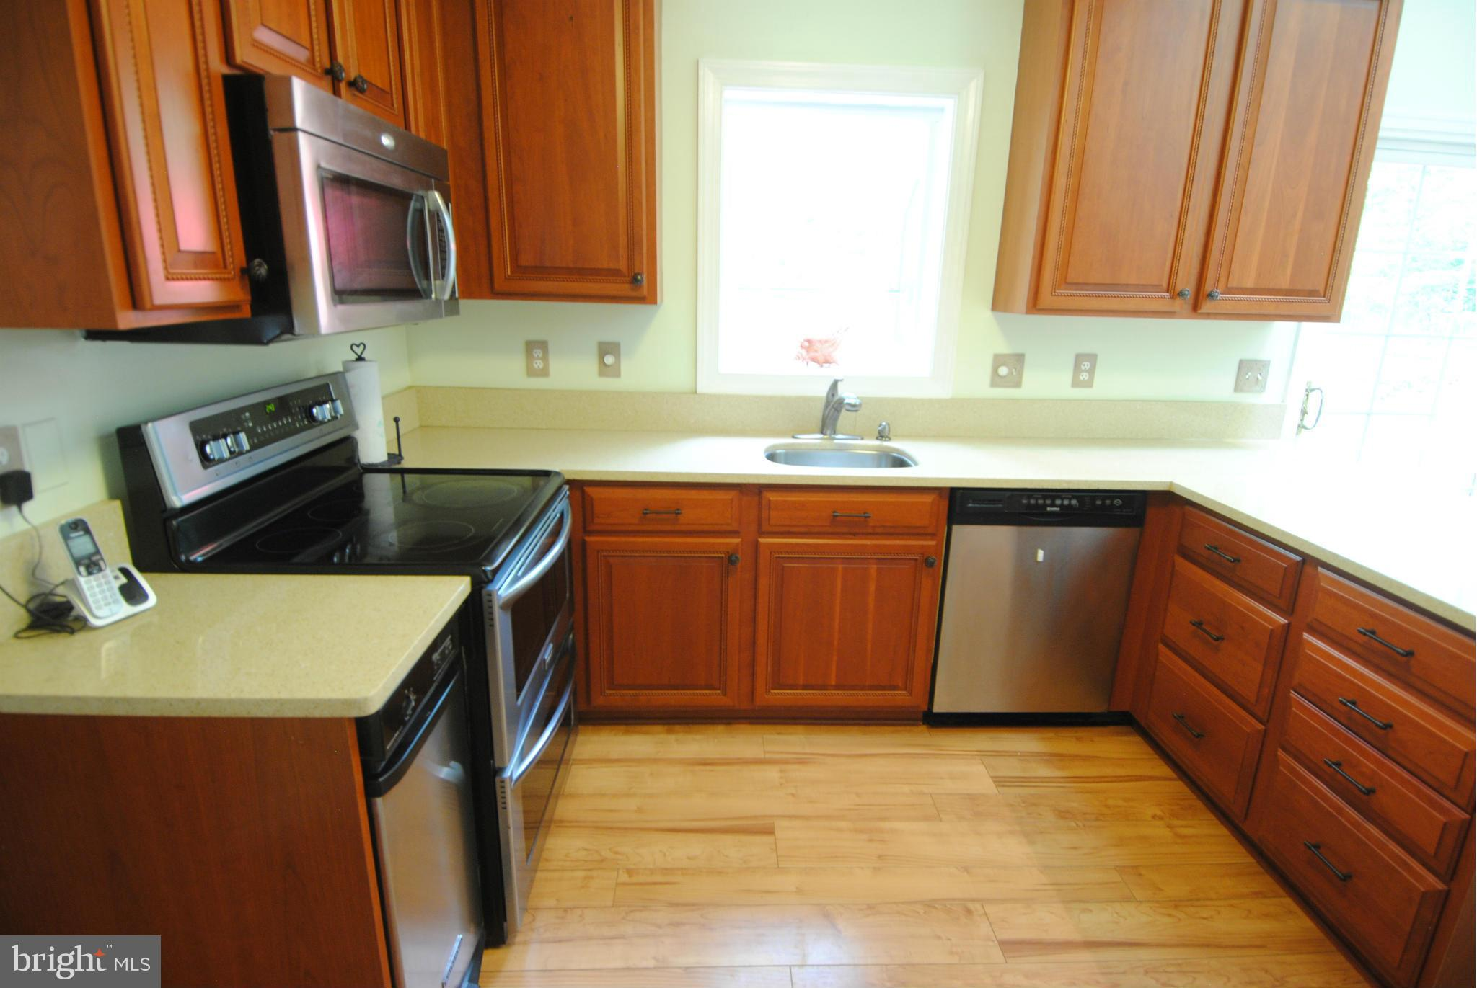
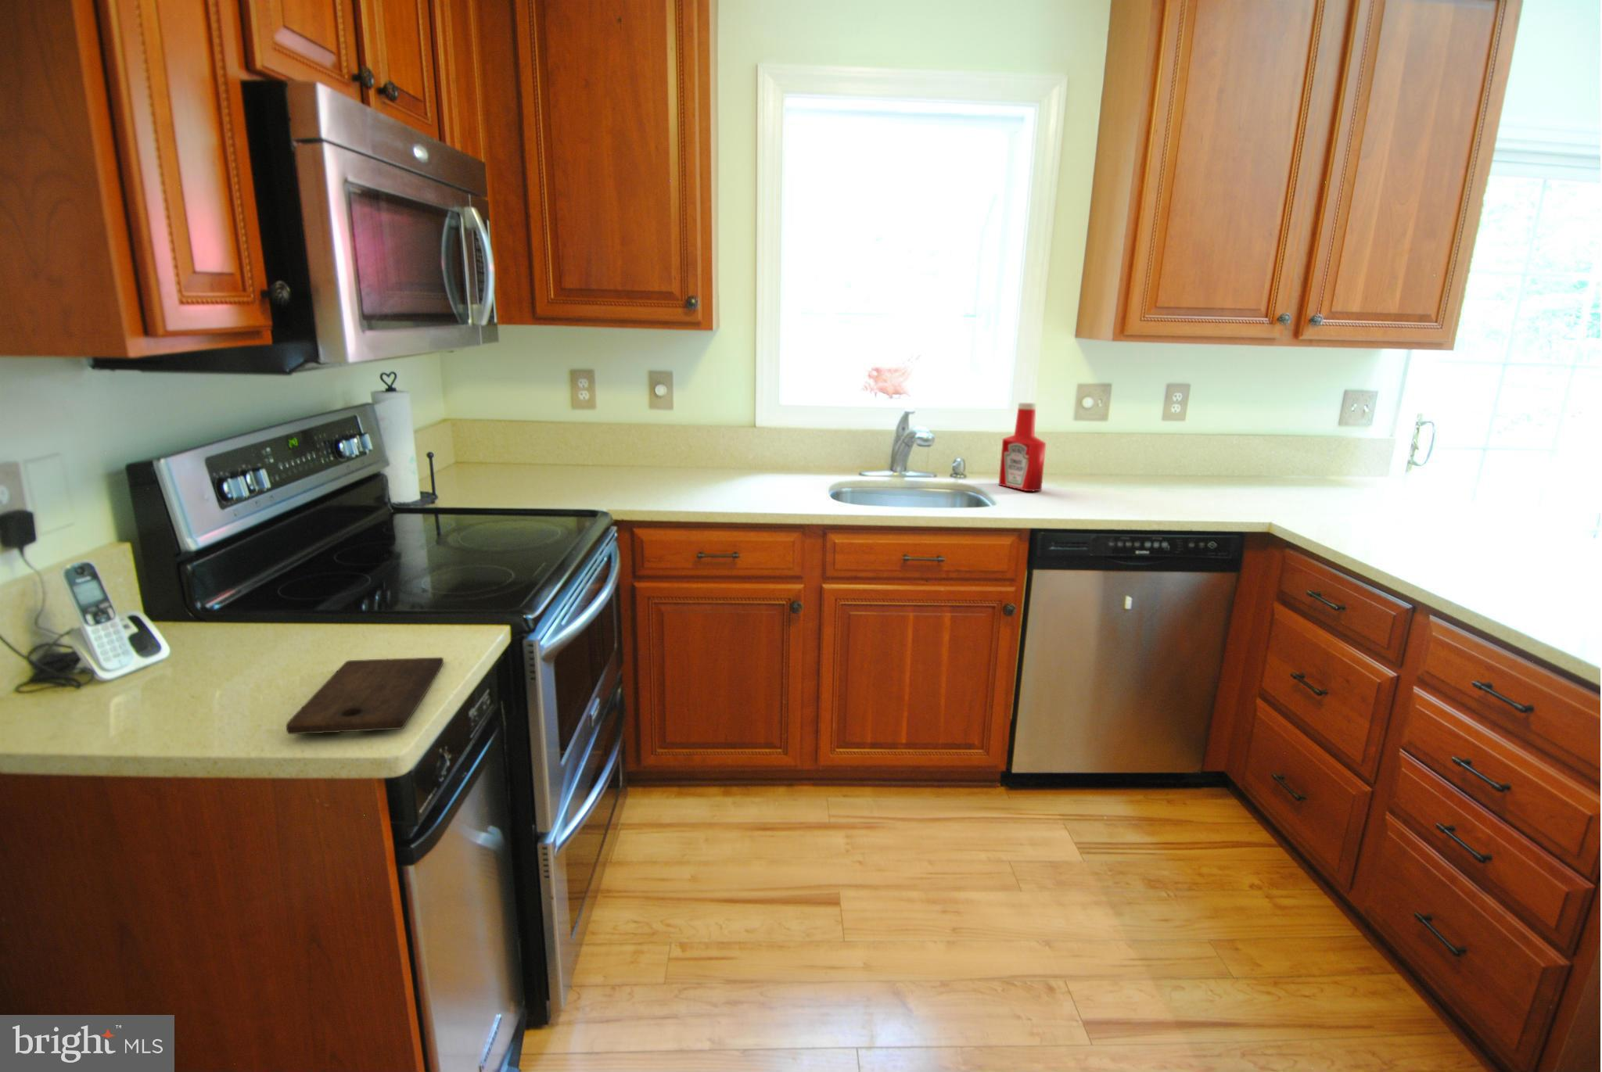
+ soap bottle (1023, 446)
+ cutting board (372, 692)
